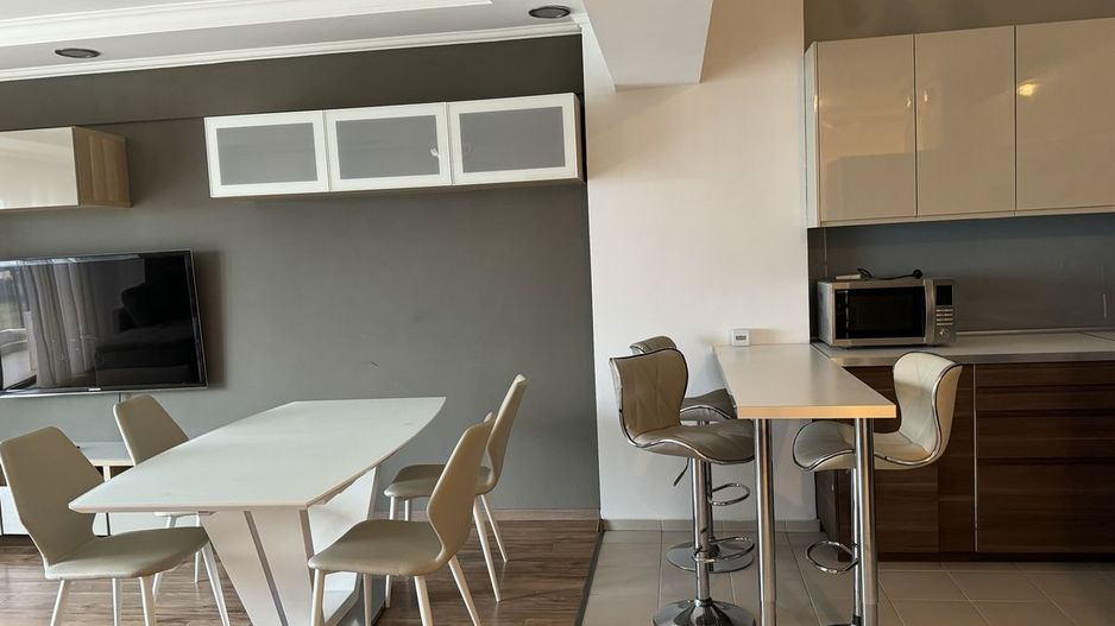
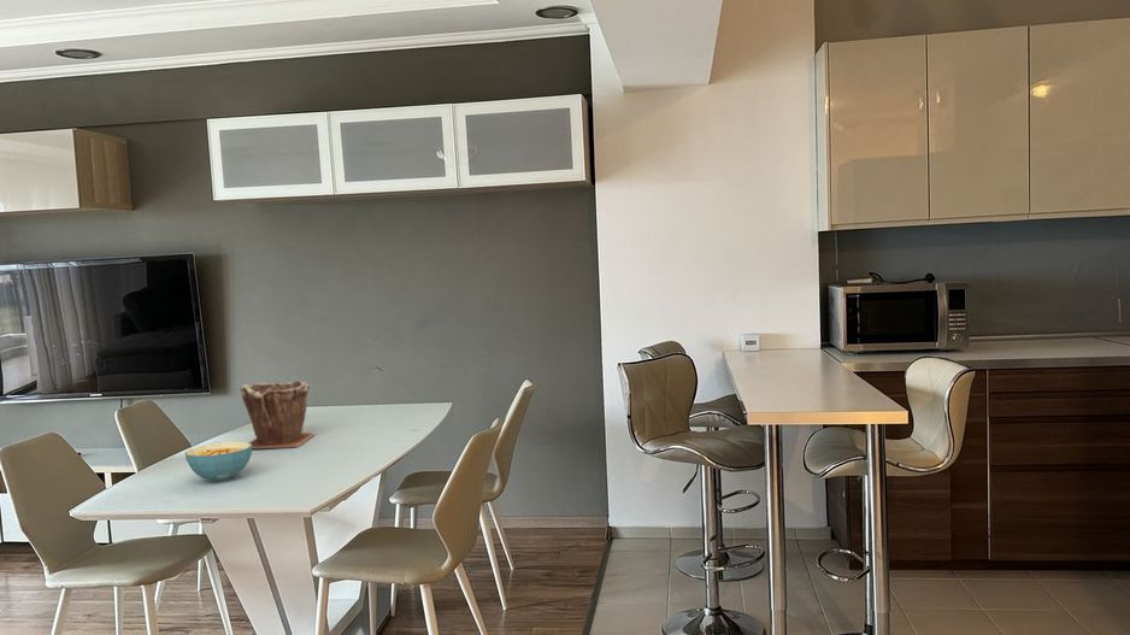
+ plant pot (276, 412)
+ cereal bowl (219, 463)
